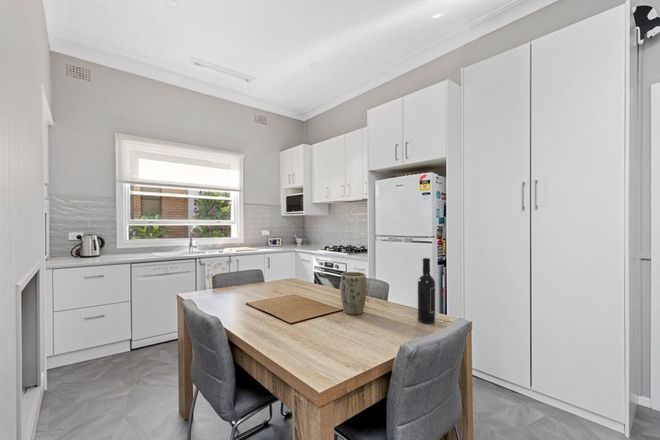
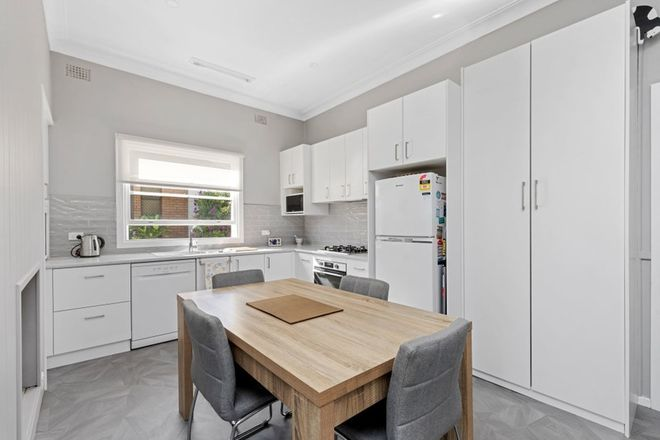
- wine bottle (426, 289)
- plant pot (353, 292)
